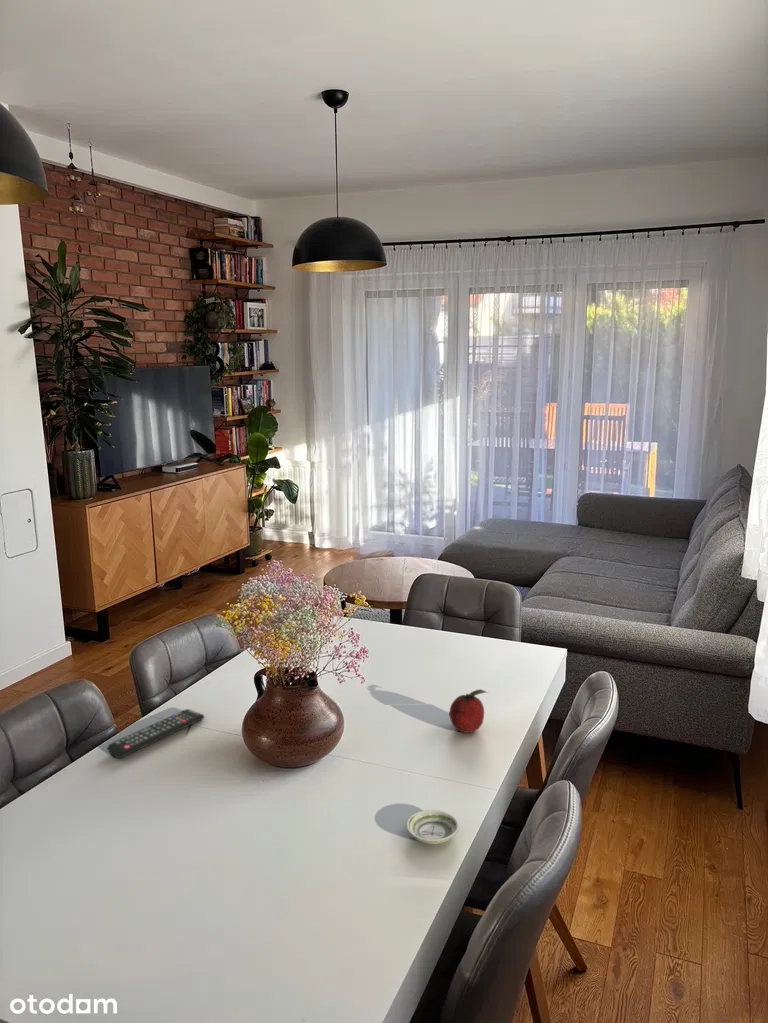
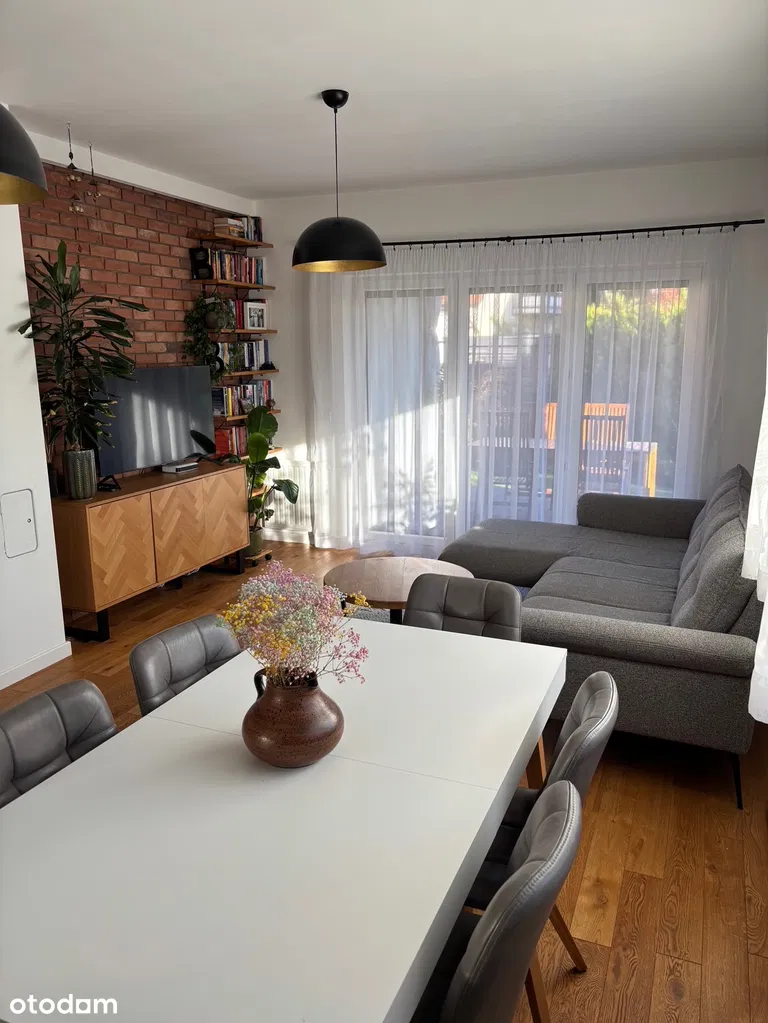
- remote control (158, 732)
- fruit (468, 710)
- saucer (432, 830)
